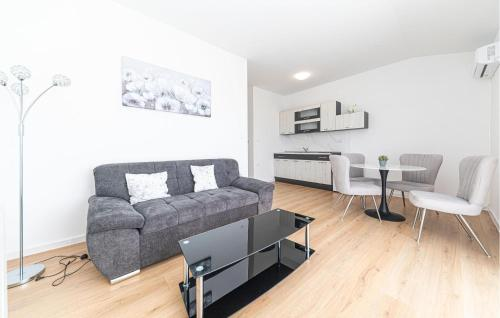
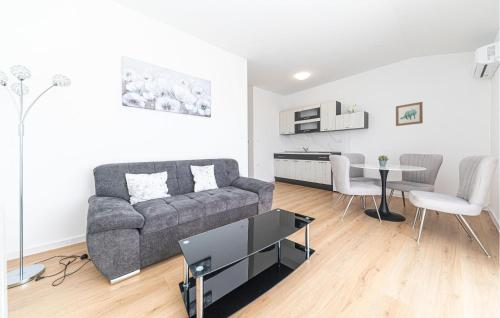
+ wall art (408, 114)
